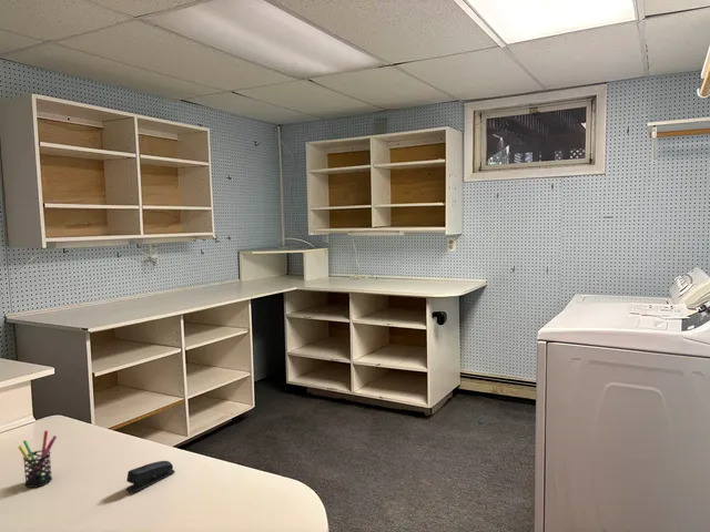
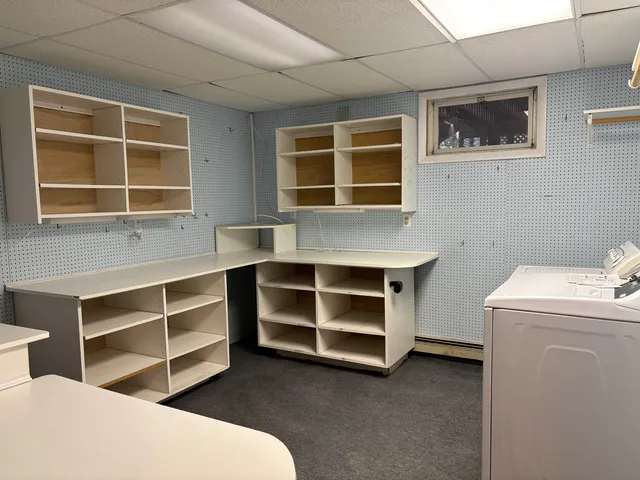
- stapler (150, 471)
- pen holder (36, 458)
